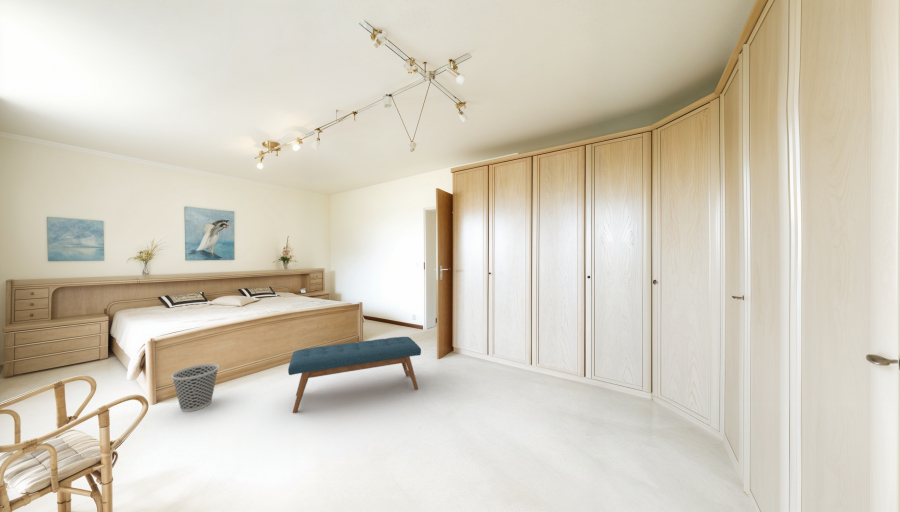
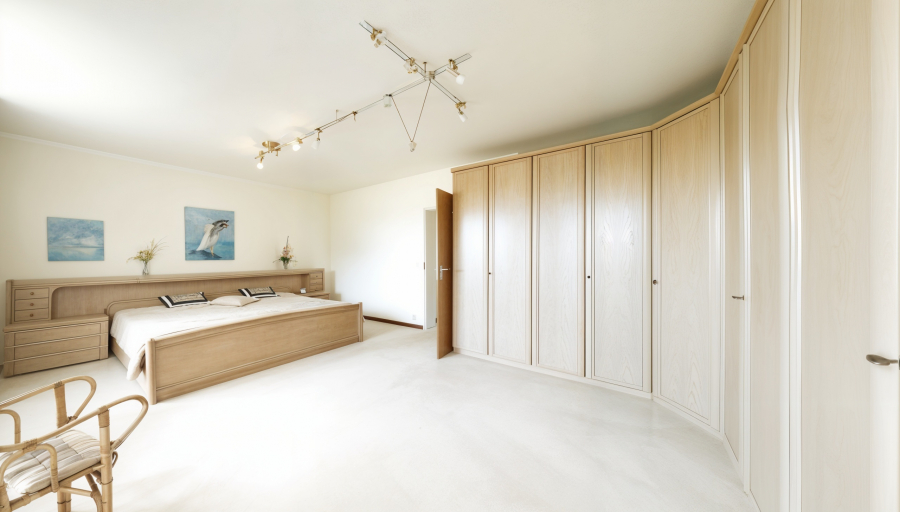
- bench (358, 368)
- wastebasket (196, 387)
